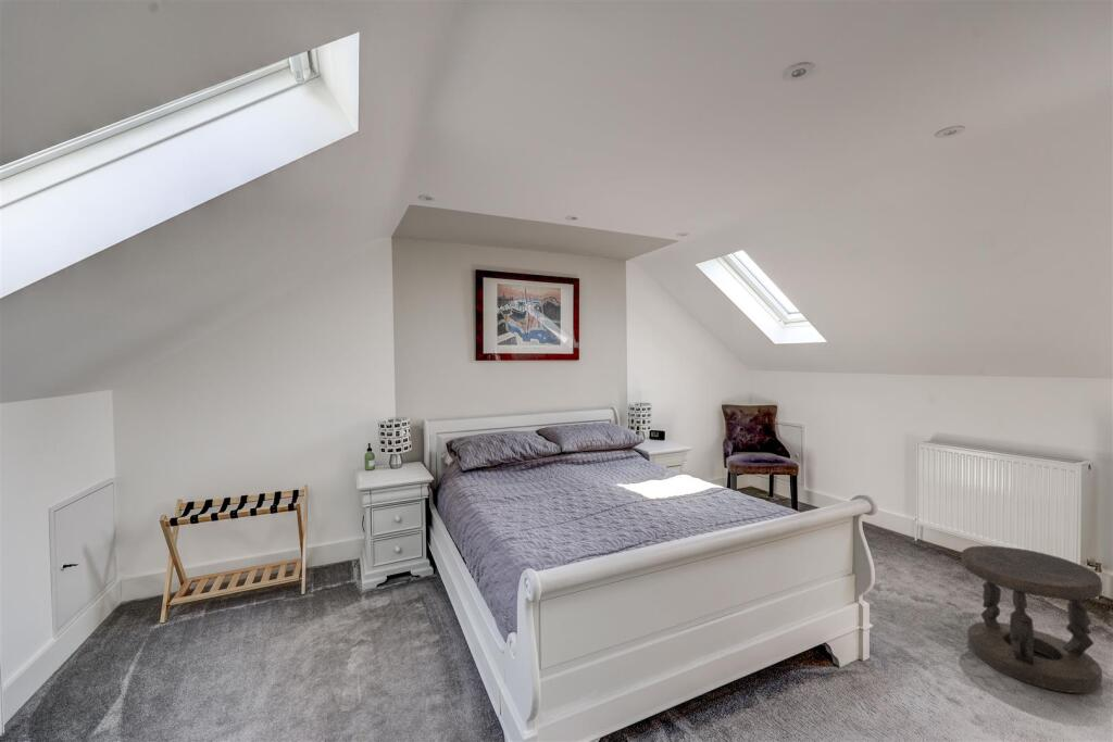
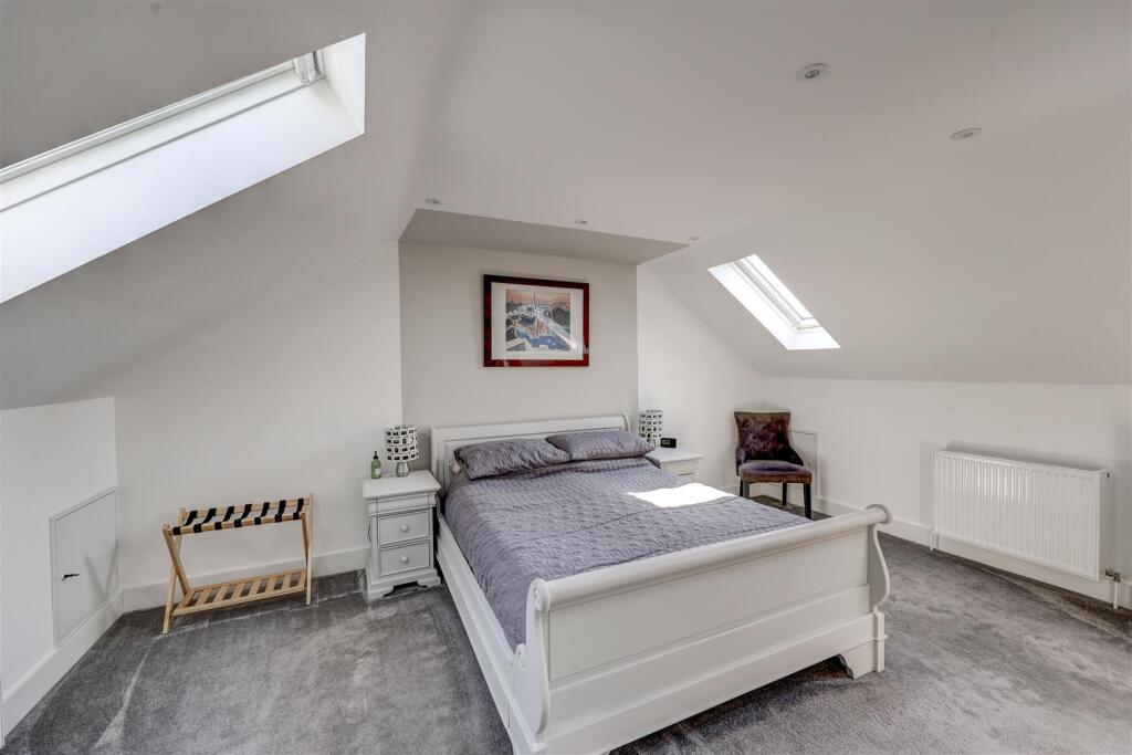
- stool (1025, 612)
